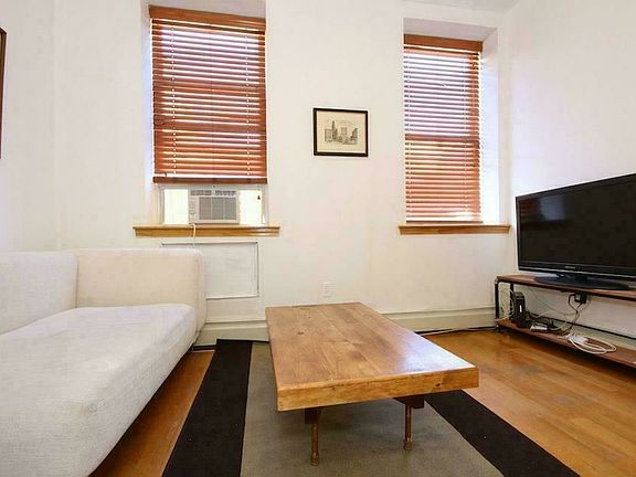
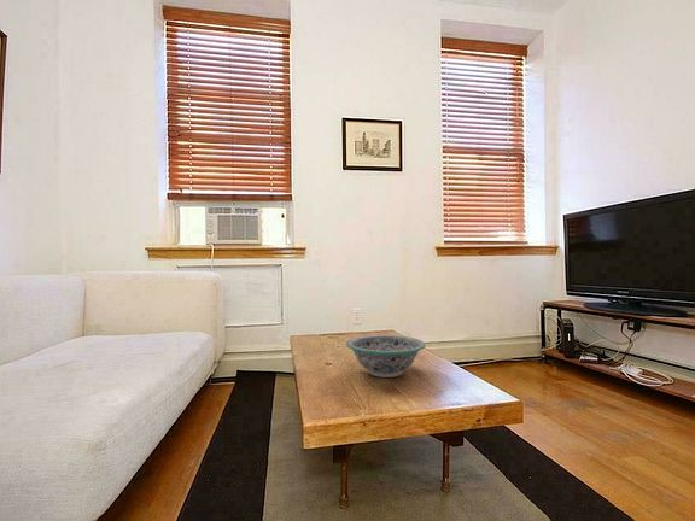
+ decorative bowl (385, 357)
